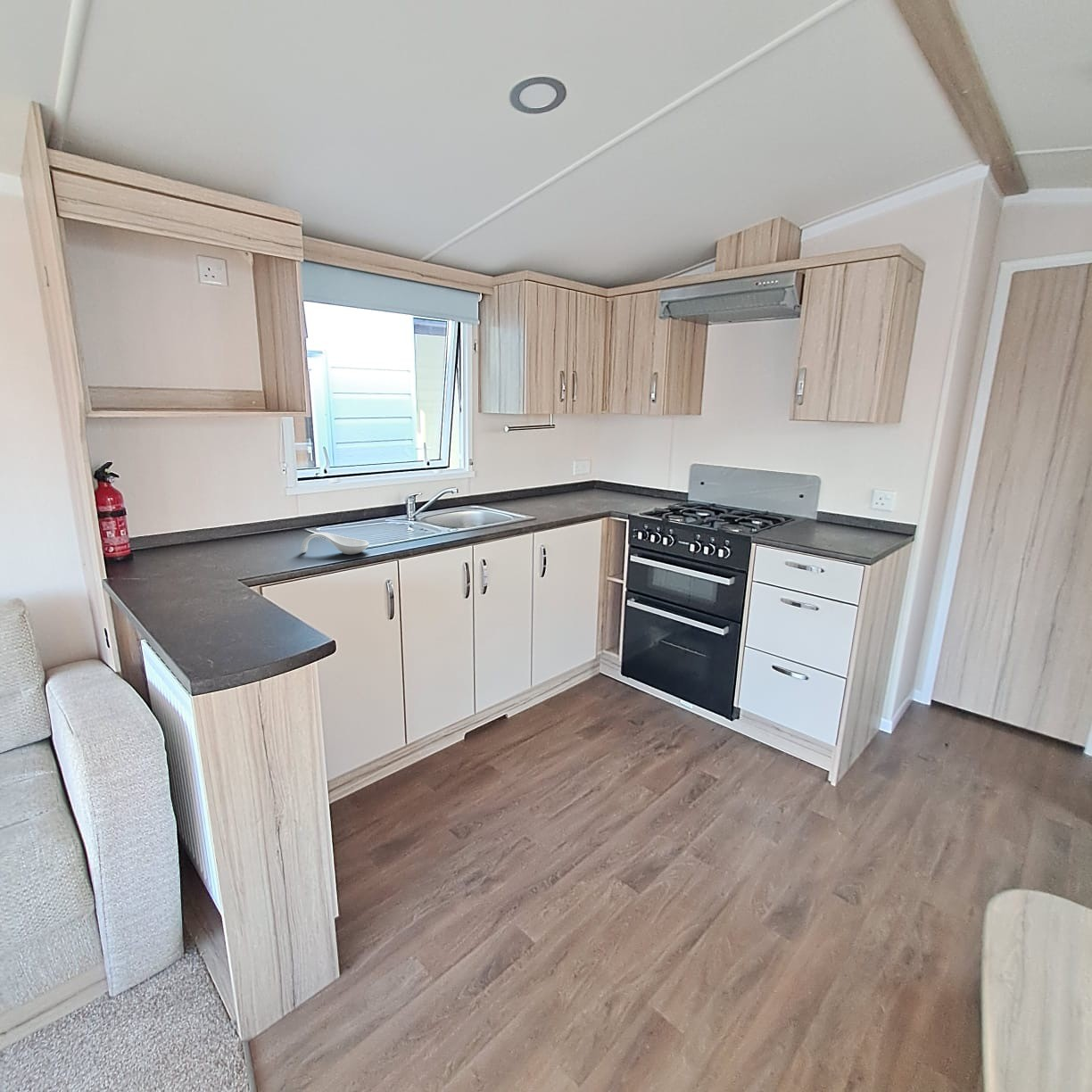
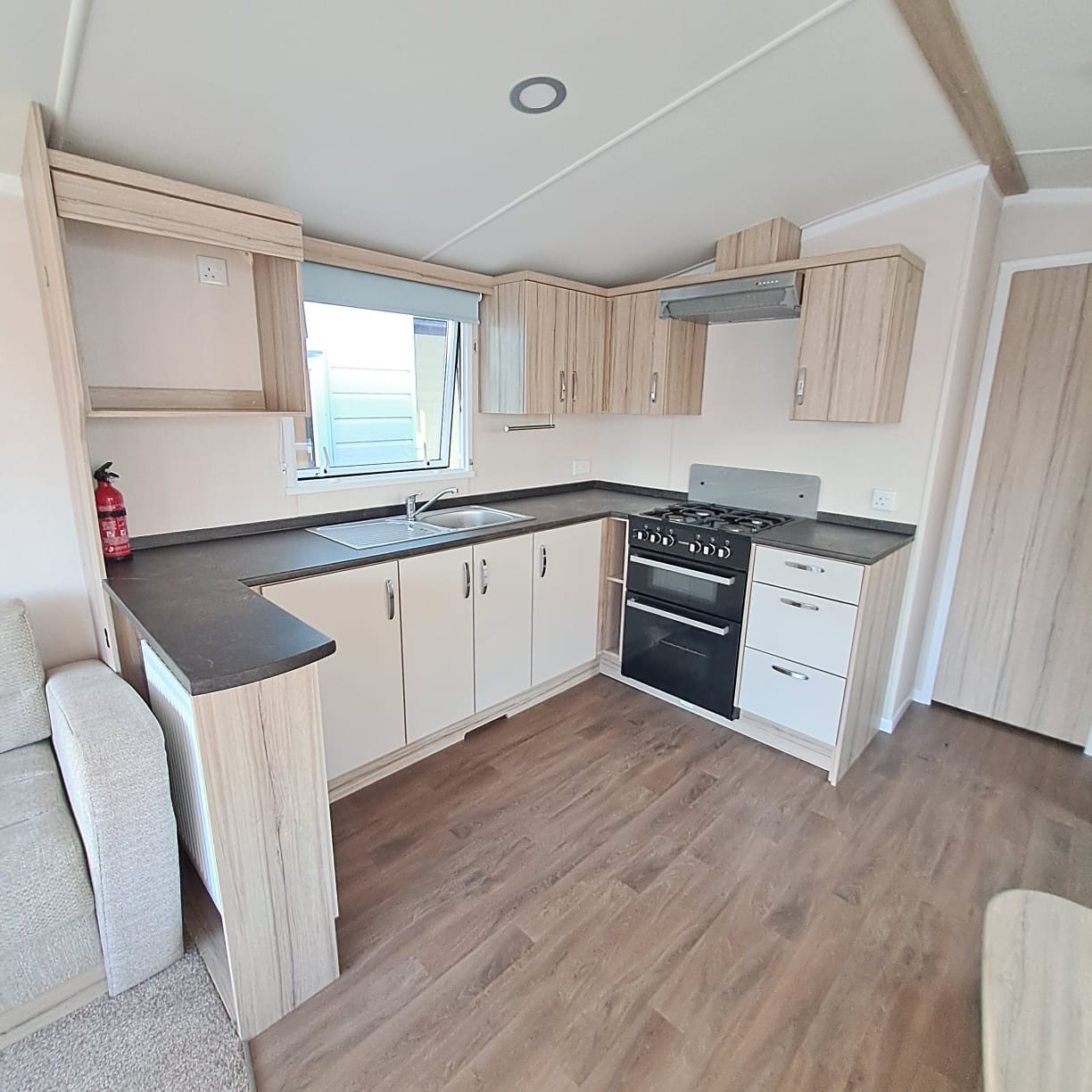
- spoon rest (335, 542)
